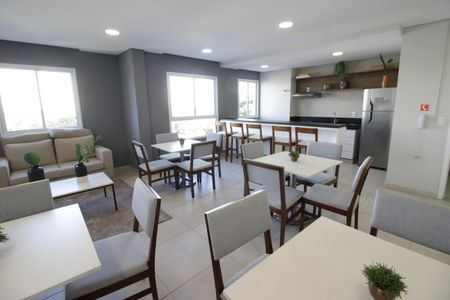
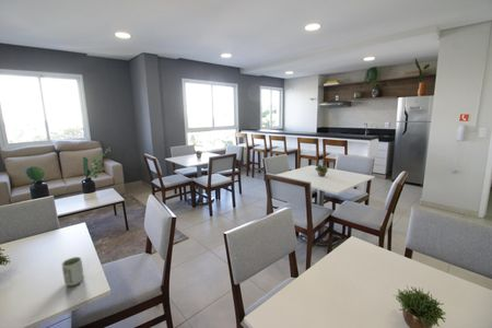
+ cup (72, 271)
